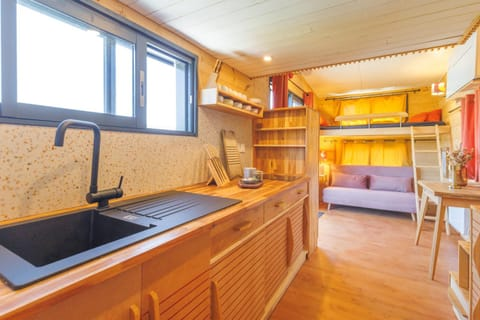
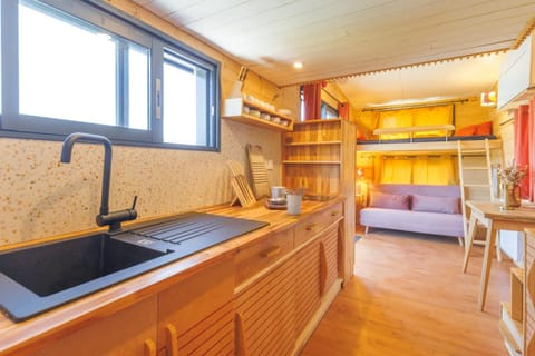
+ utensil holder (296, 199)
